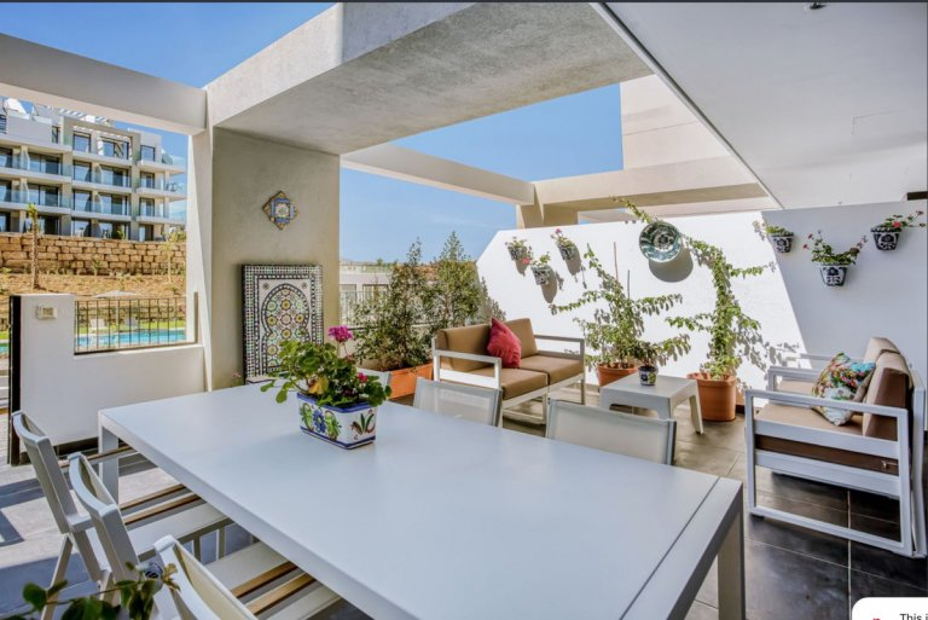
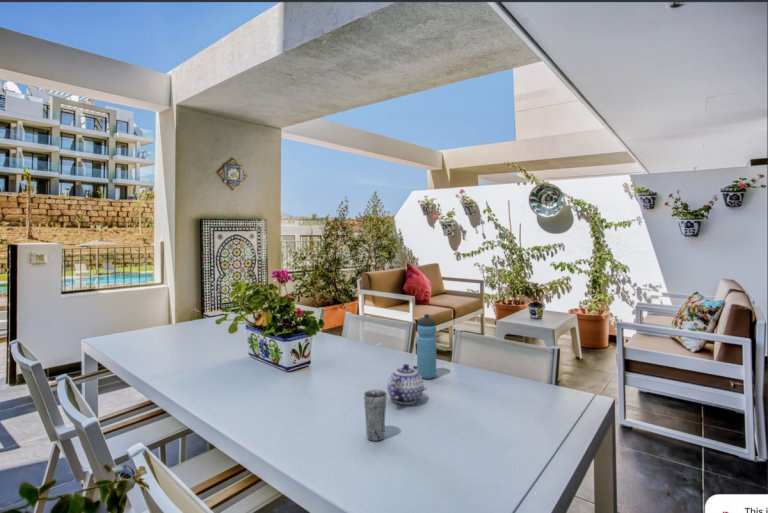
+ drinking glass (375, 415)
+ teapot (405, 382)
+ water bottle (426, 345)
